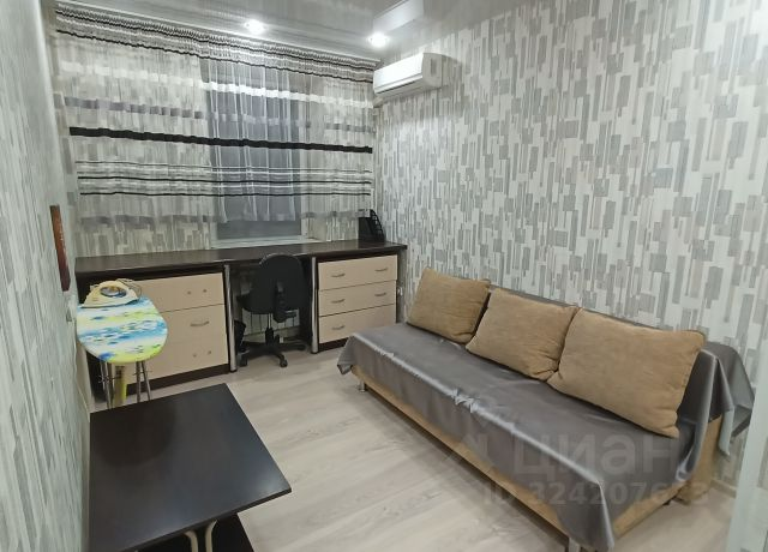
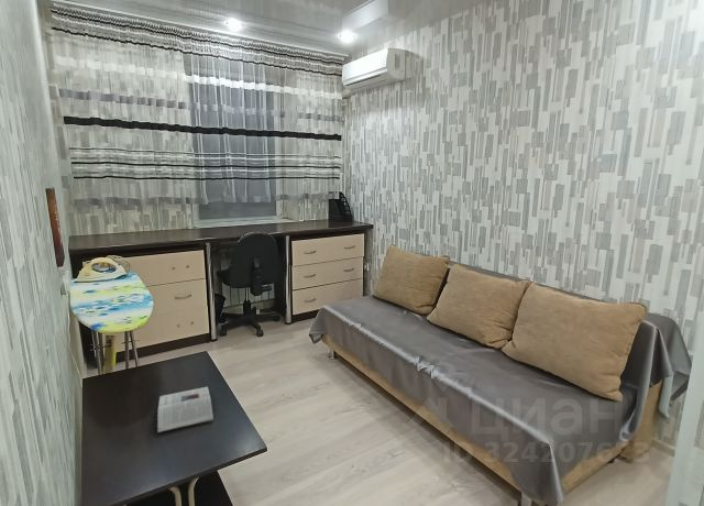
+ magazine (185, 404)
